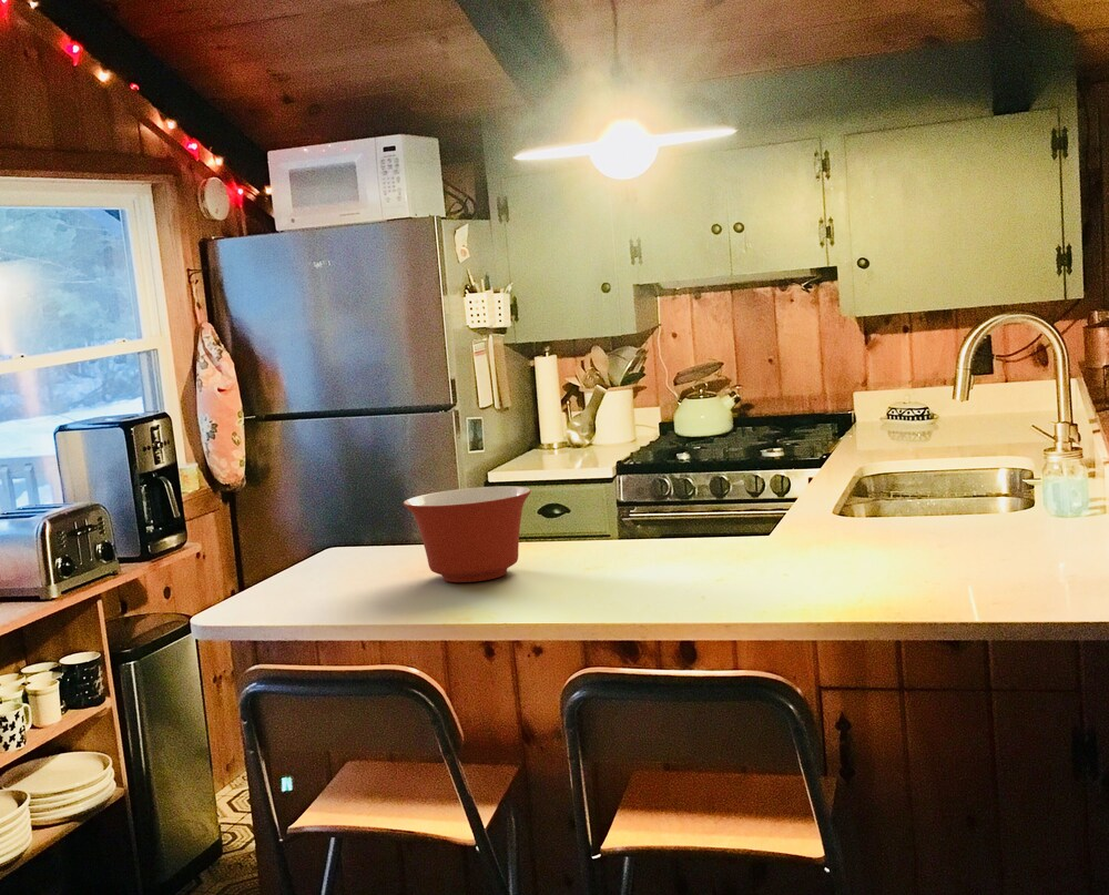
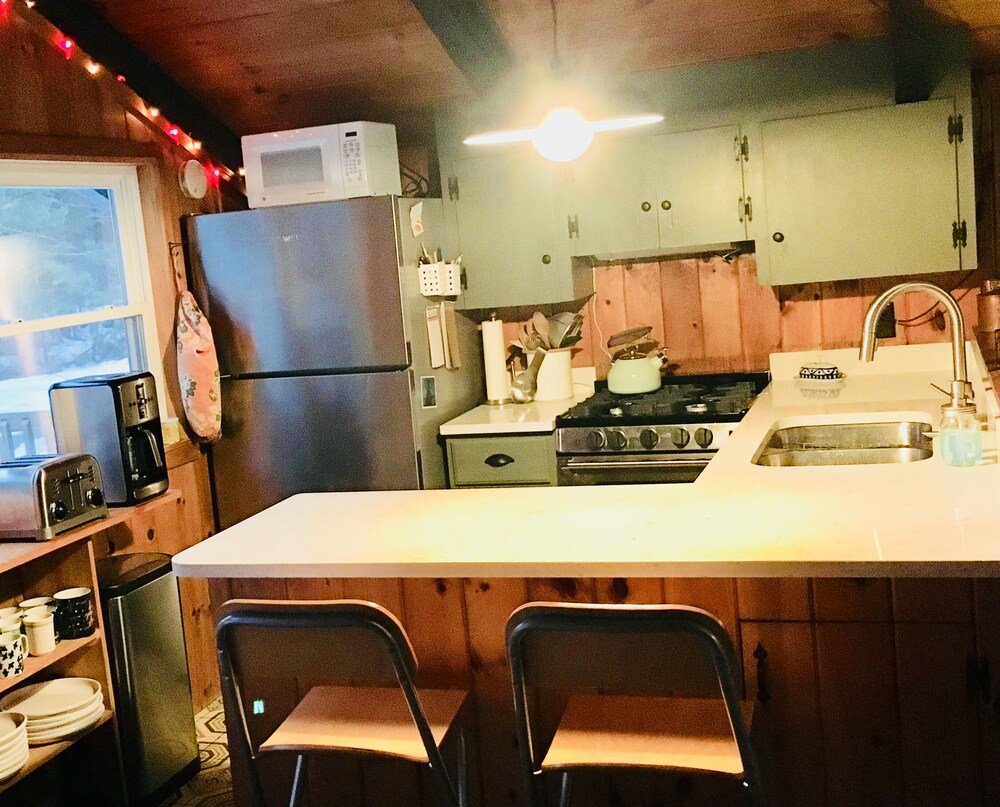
- mixing bowl (470, 536)
